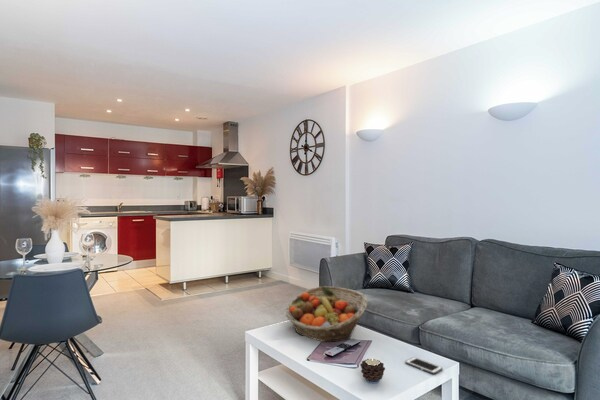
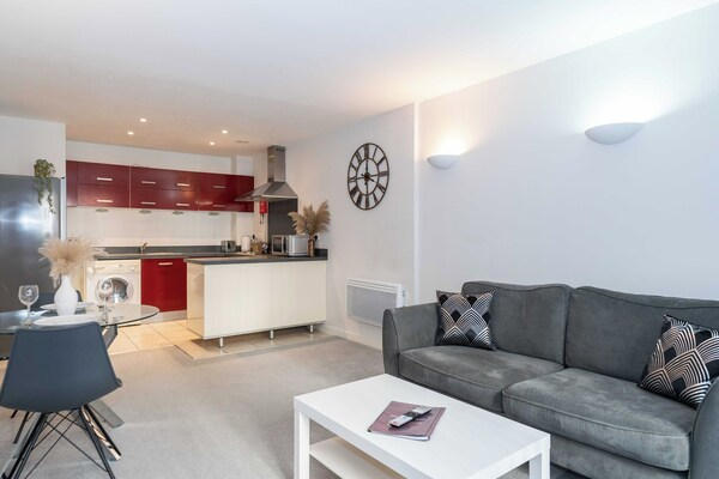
- candle (372, 369)
- fruit basket (325, 312)
- cell phone (423, 365)
